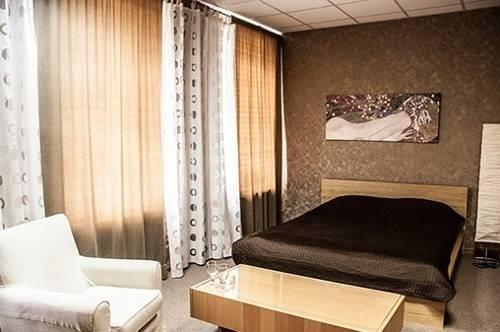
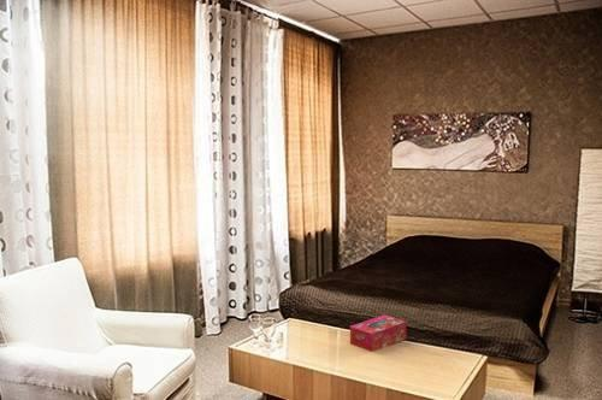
+ tissue box (378, 333)
